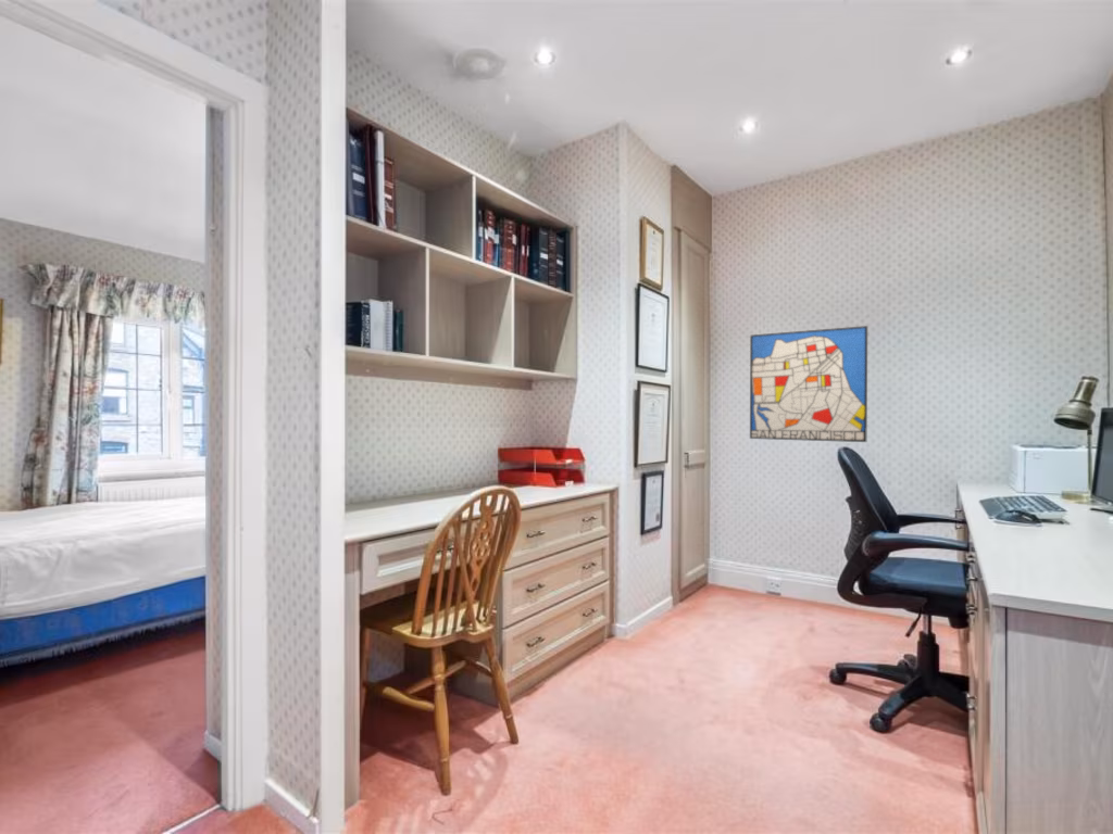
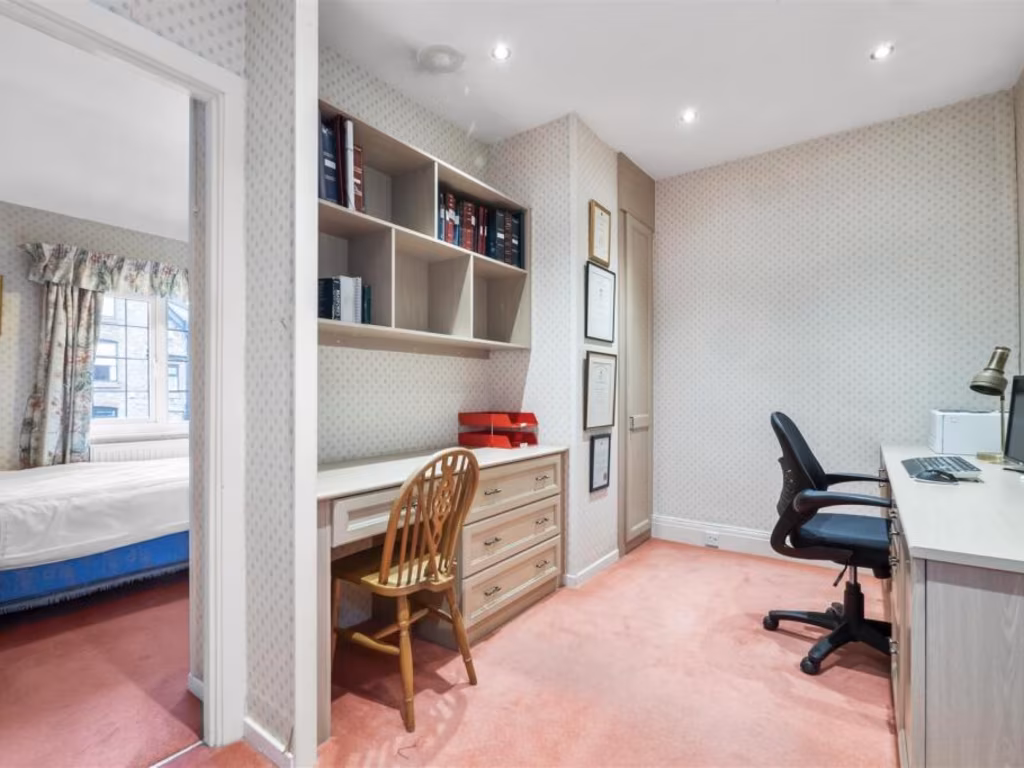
- wall art (804, 386)
